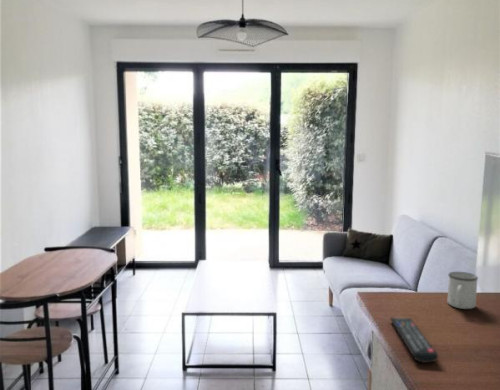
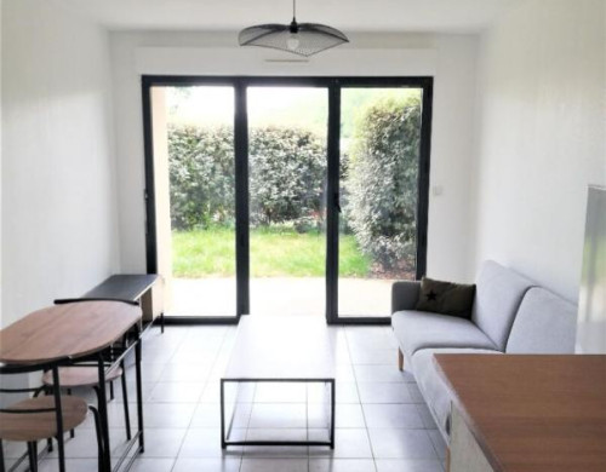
- mug (461, 291)
- remote control (411, 337)
